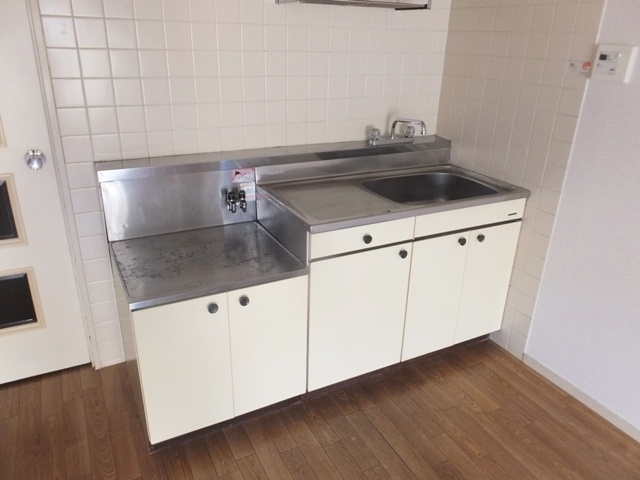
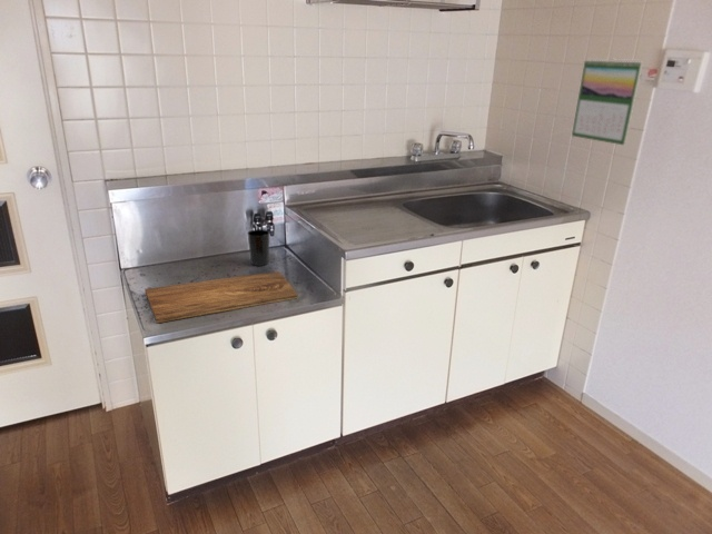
+ cutting board (222, 294)
+ cup (258, 247)
+ calendar (604, 100)
